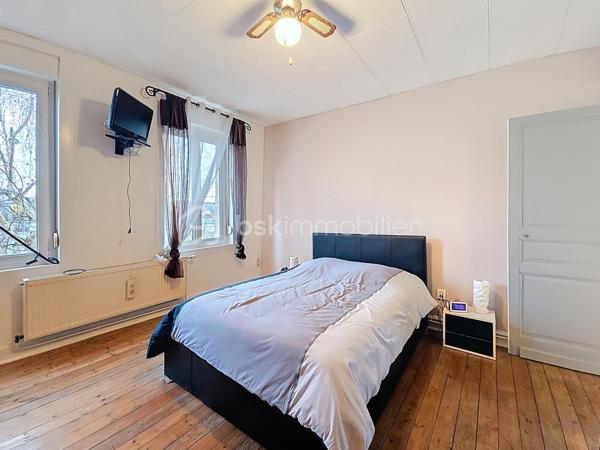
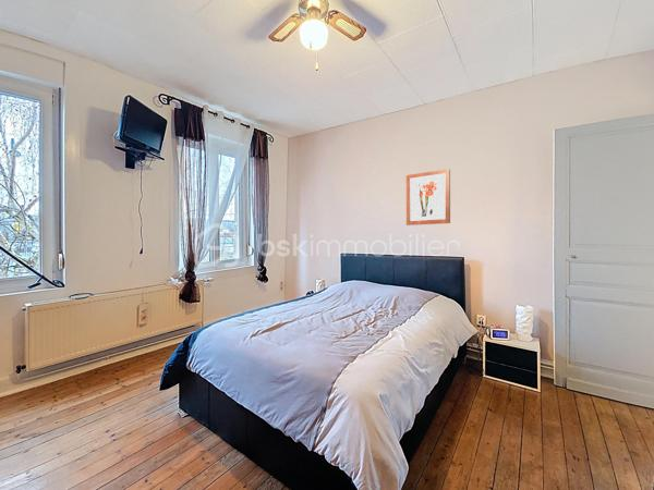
+ wall art (427, 198)
